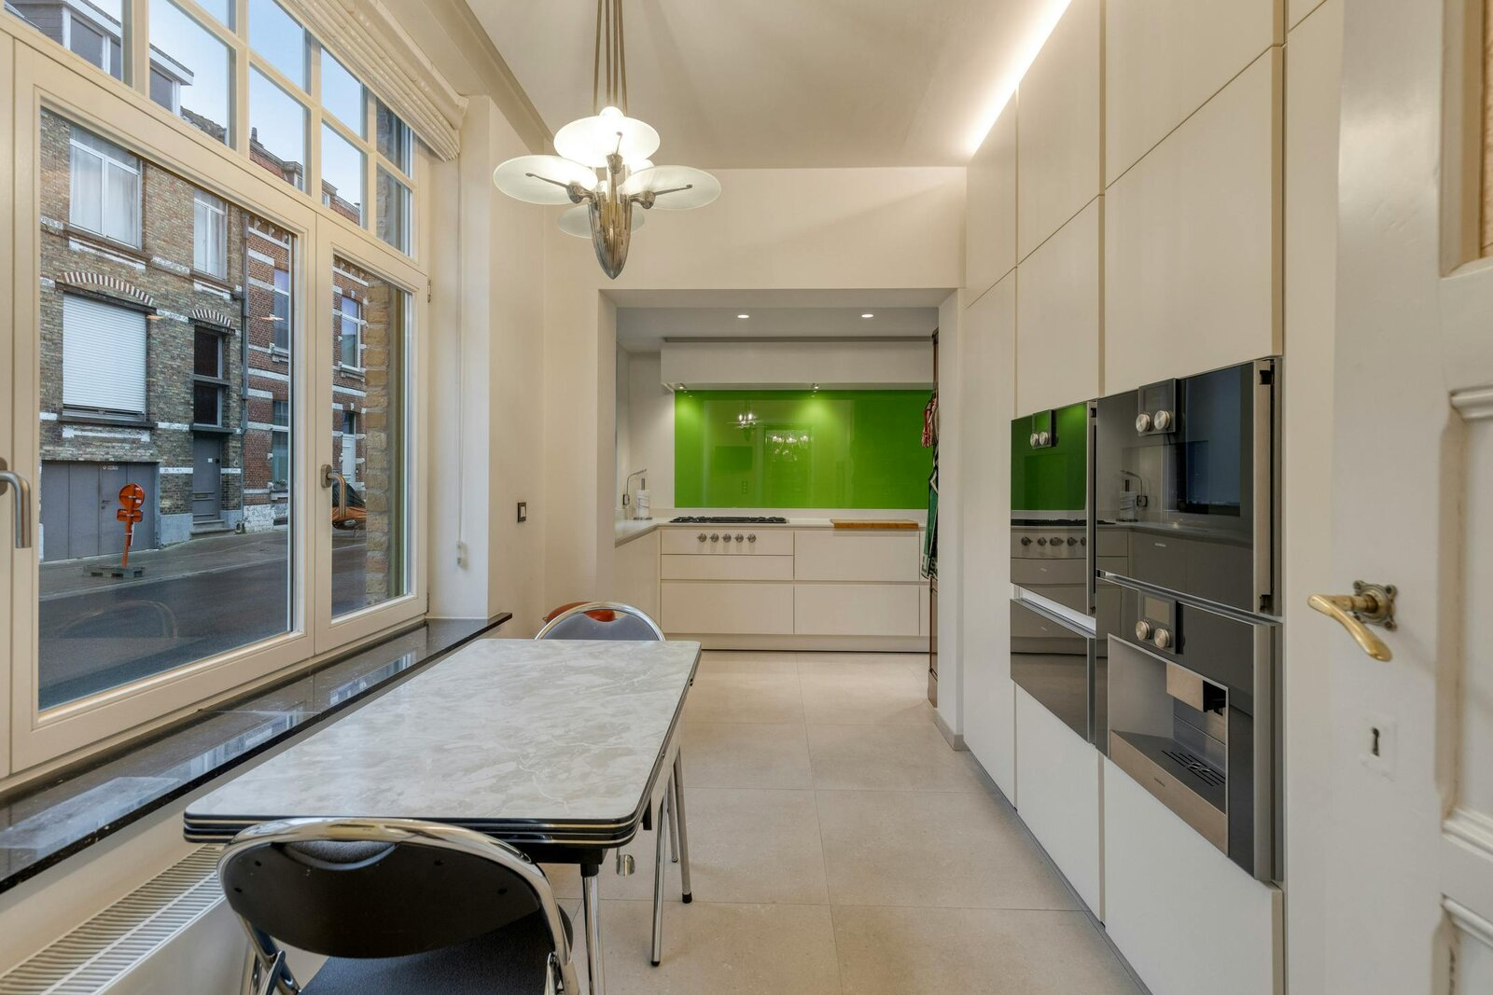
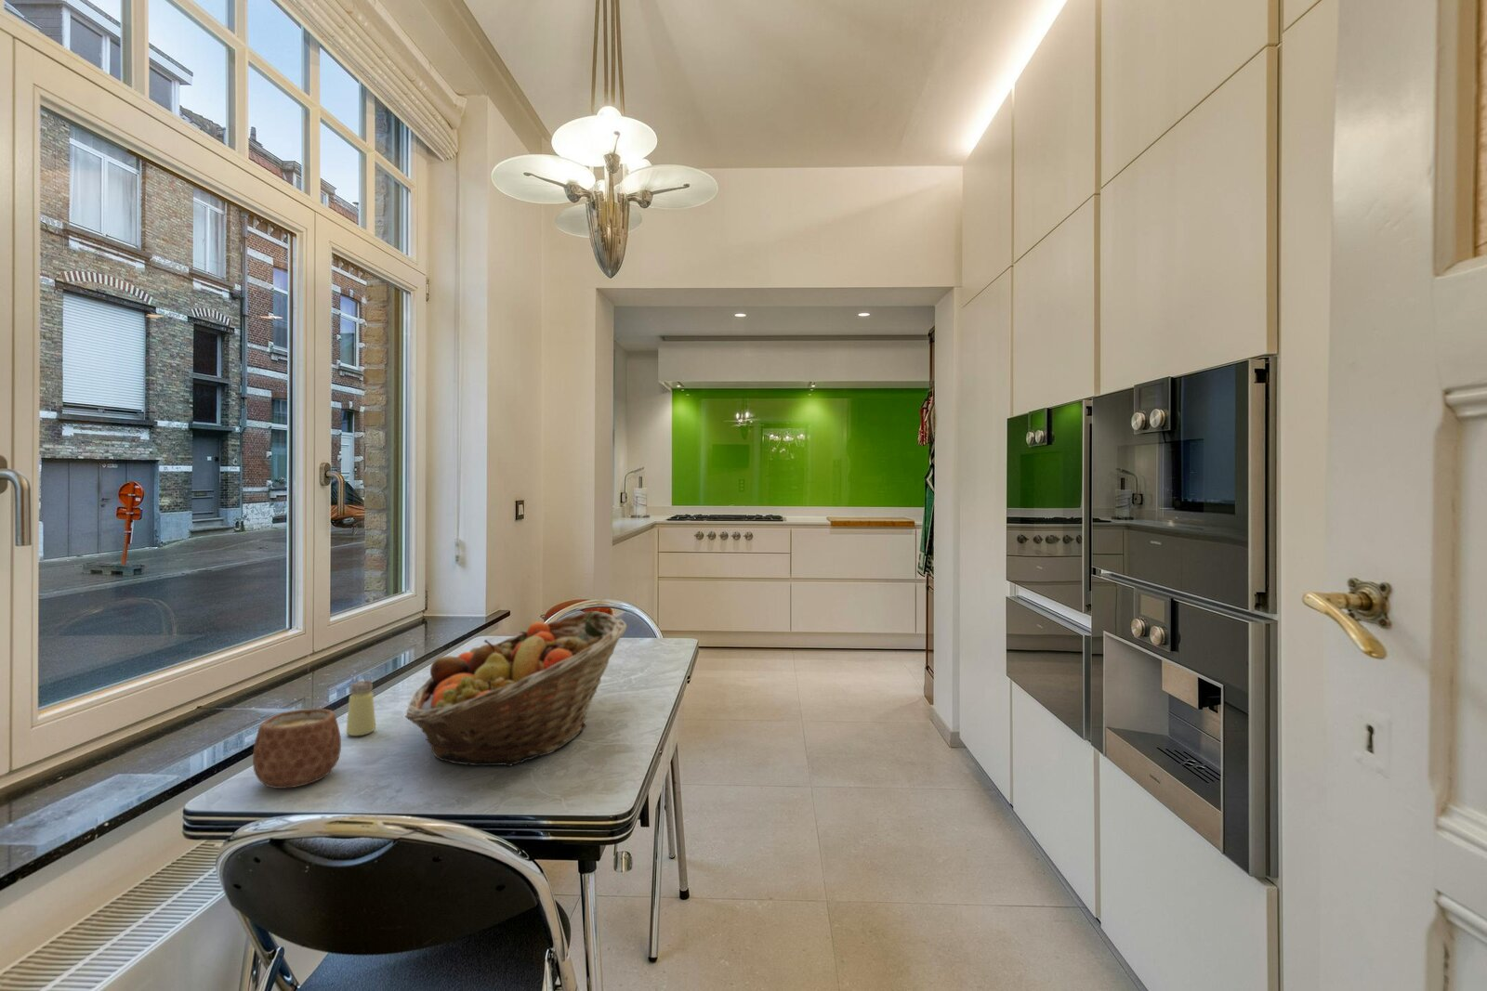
+ saltshaker (361, 707)
+ fruit basket (521, 677)
+ mug (302, 742)
